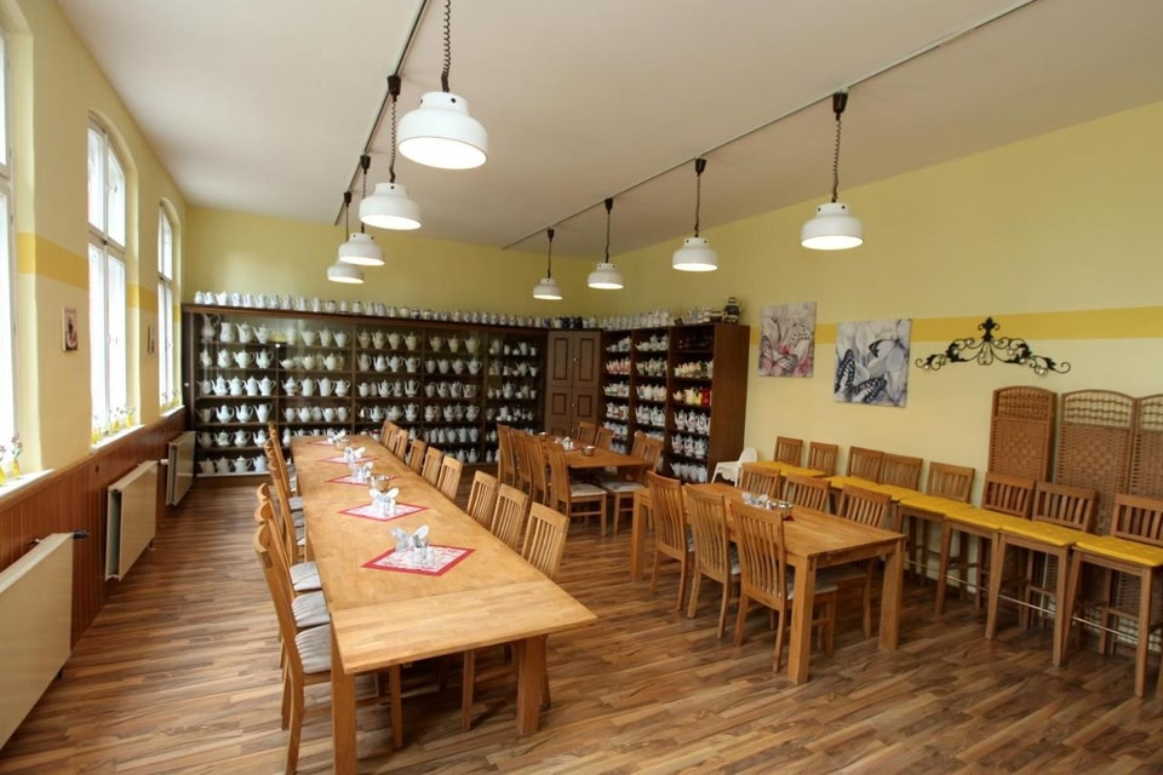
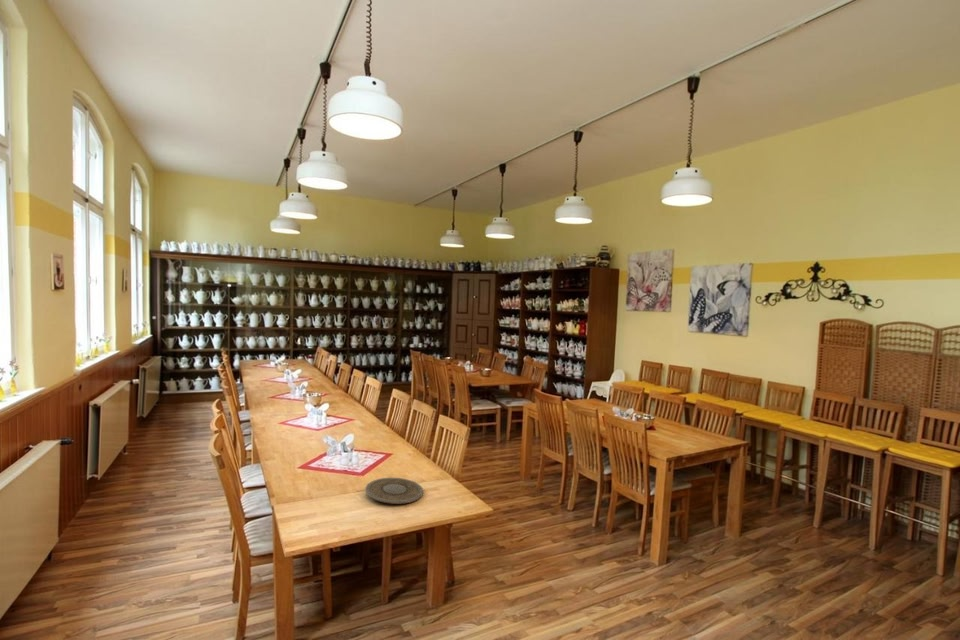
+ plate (394, 489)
